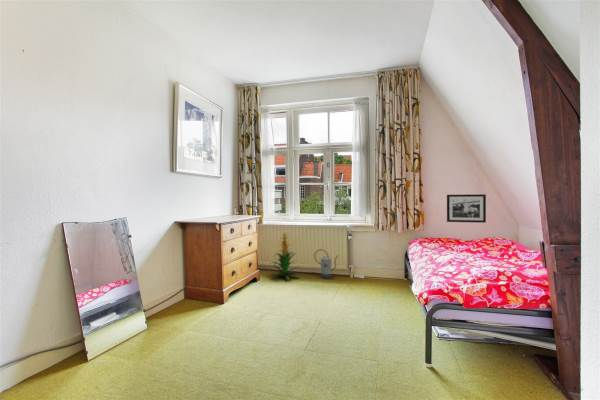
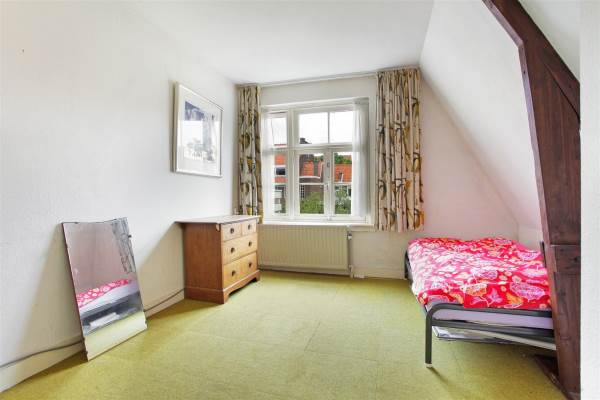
- watering can (326, 263)
- indoor plant (285, 253)
- picture frame (465, 208)
